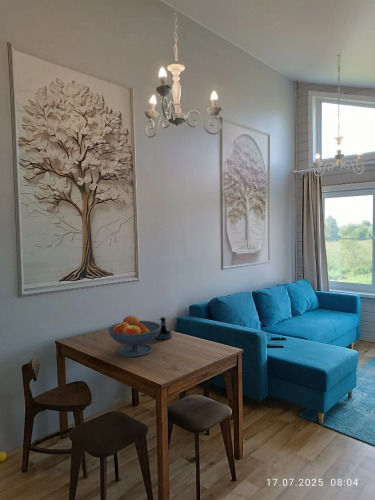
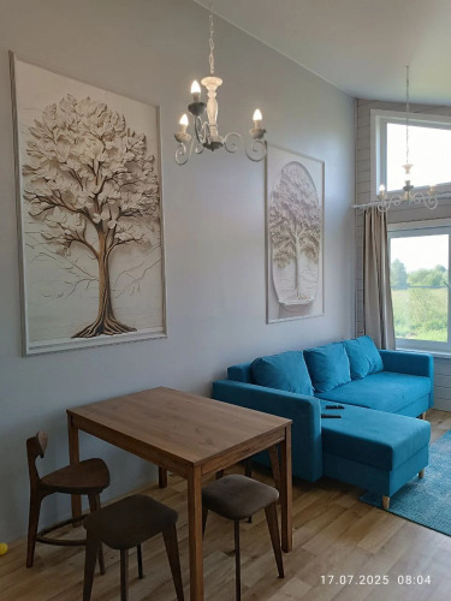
- tequila bottle (163, 327)
- fruit bowl (135, 334)
